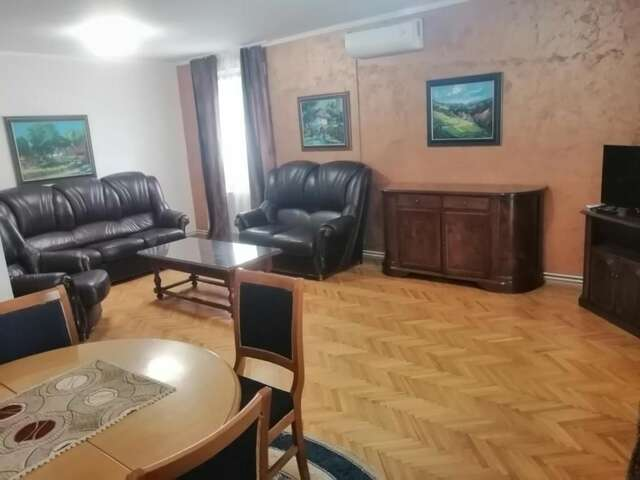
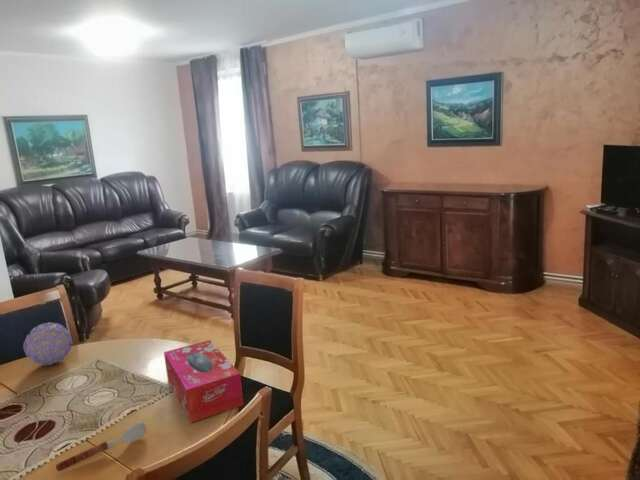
+ soupspoon (102, 444)
+ decorative ball (48, 343)
+ tissue box (201, 377)
